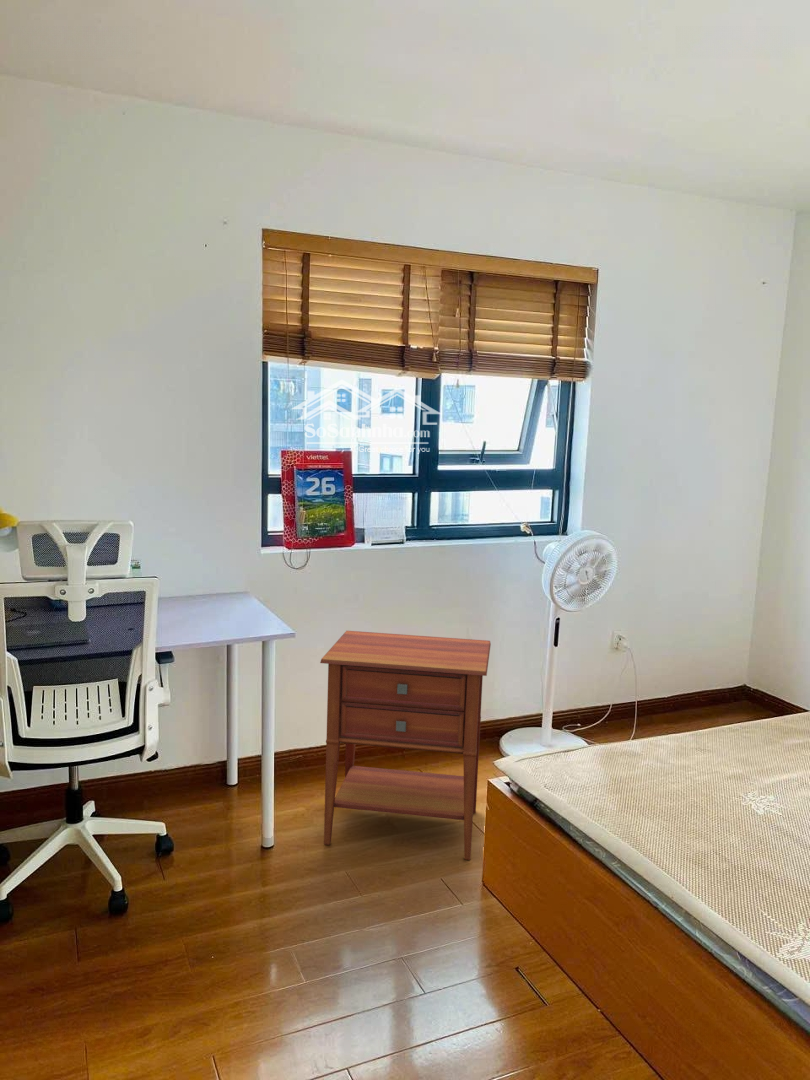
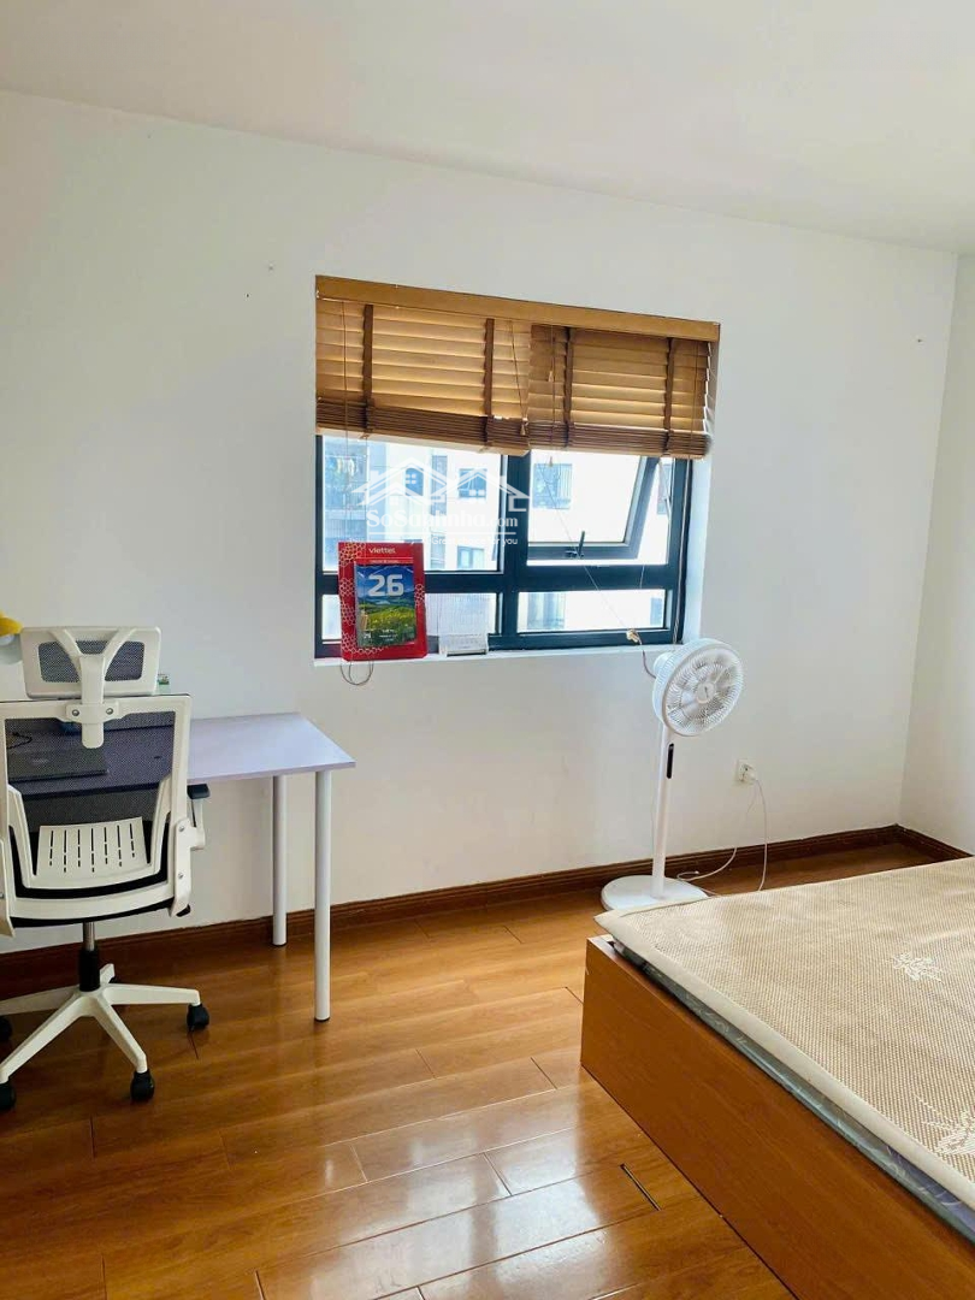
- nightstand (406, 739)
